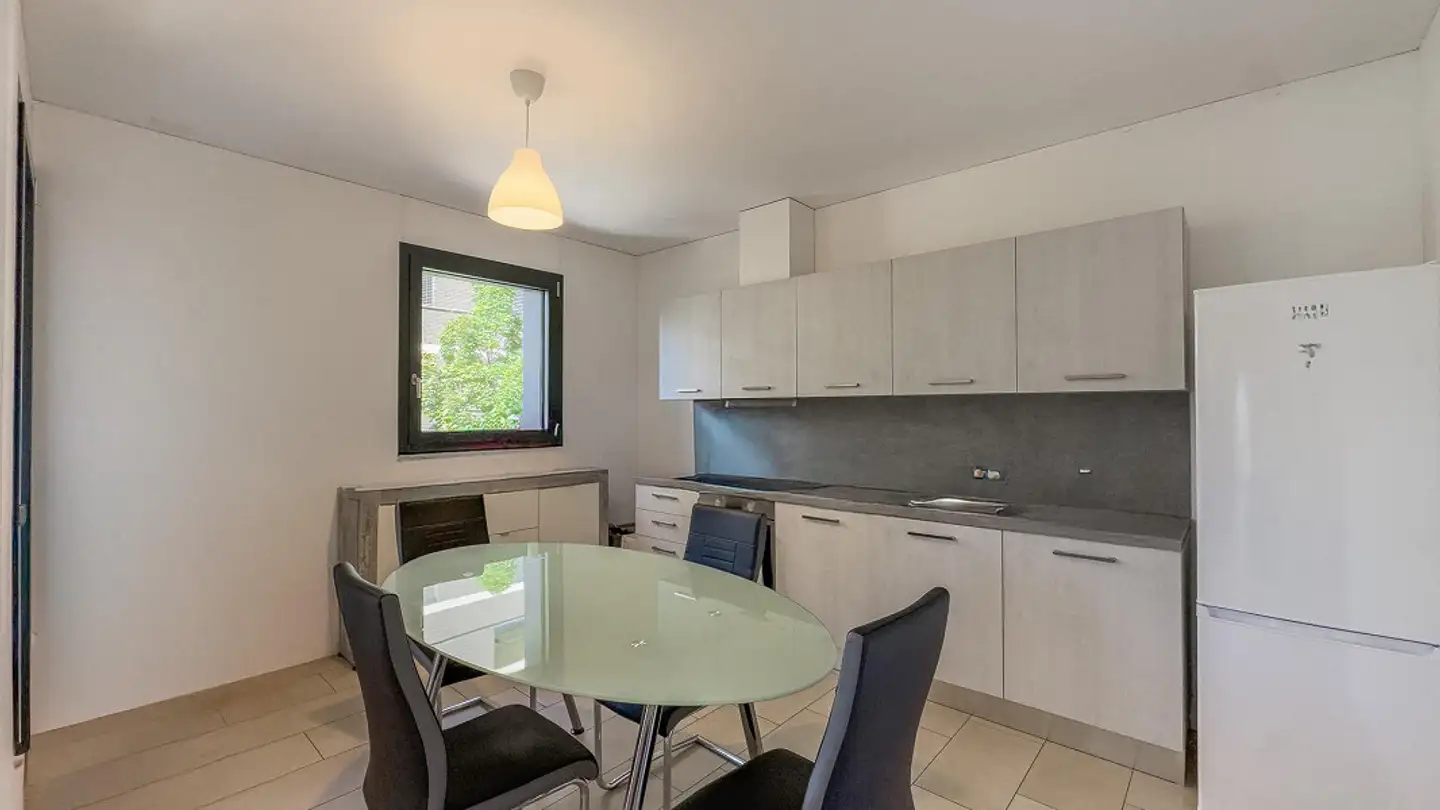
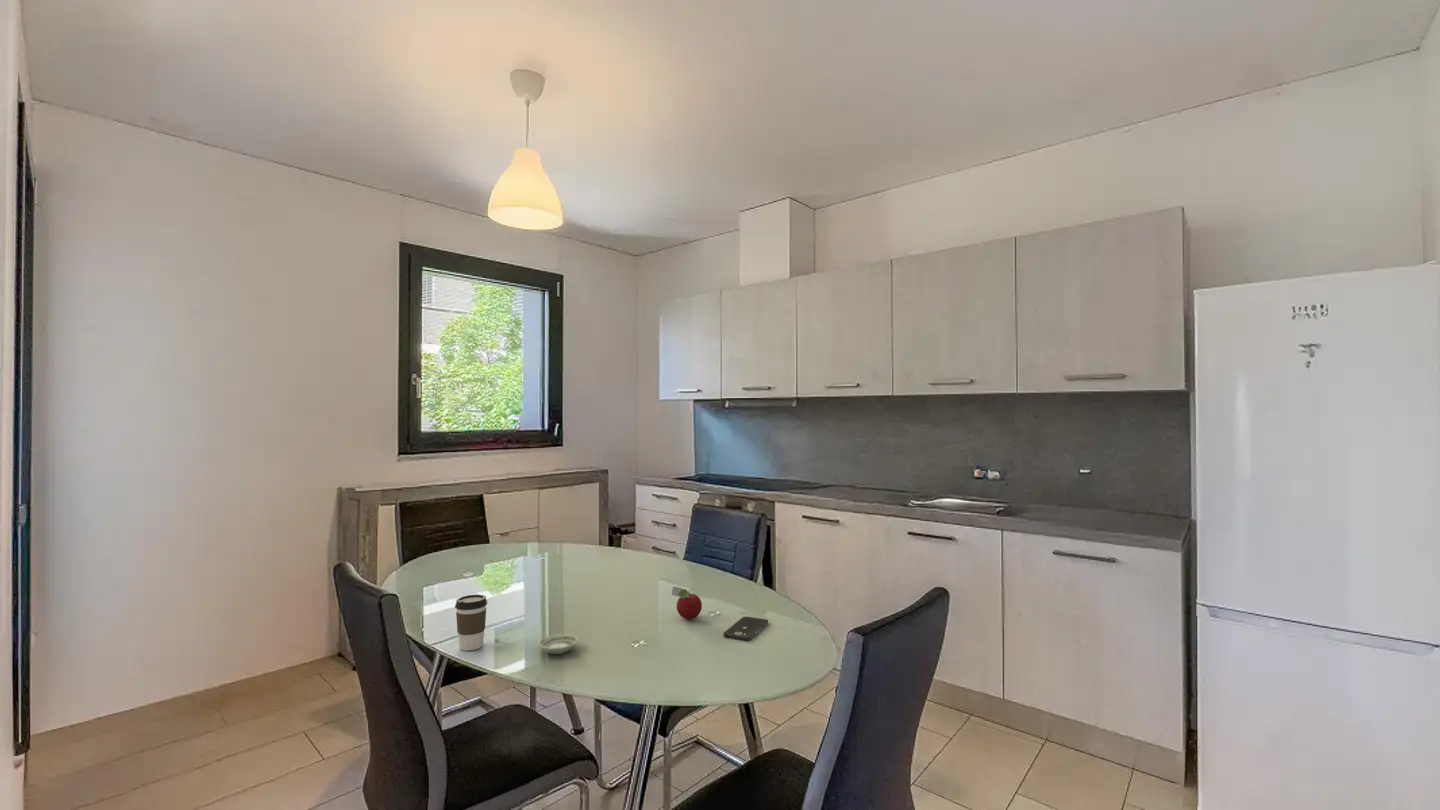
+ fruit (687, 602)
+ smartphone (746, 627)
+ saucer (558, 645)
+ coffee cup (471, 622)
